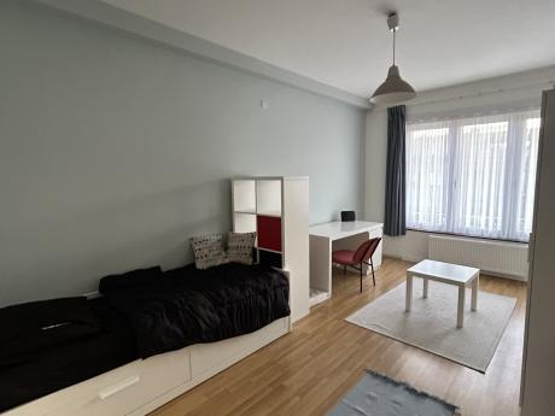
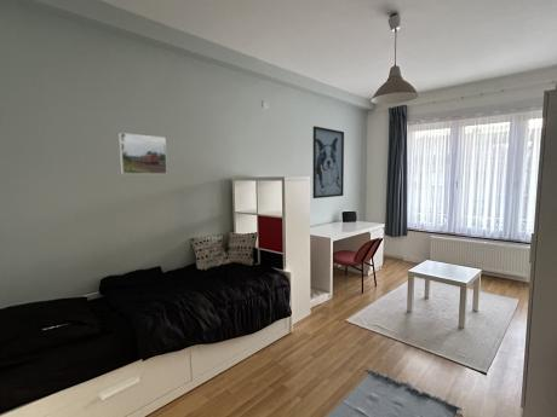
+ wall art (328, 163)
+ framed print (144, 155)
